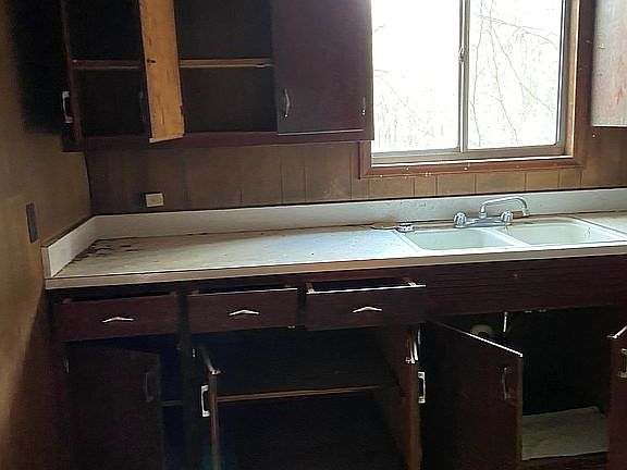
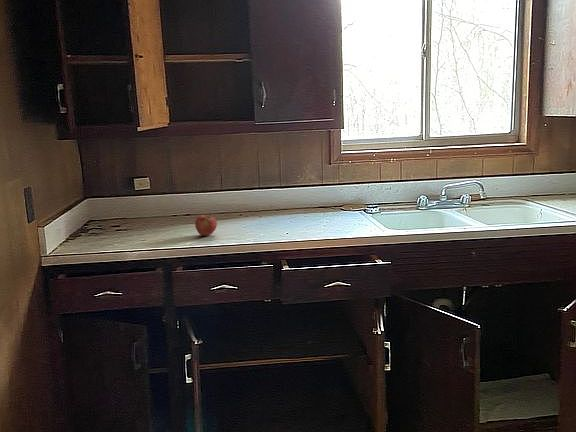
+ apple (205, 223)
